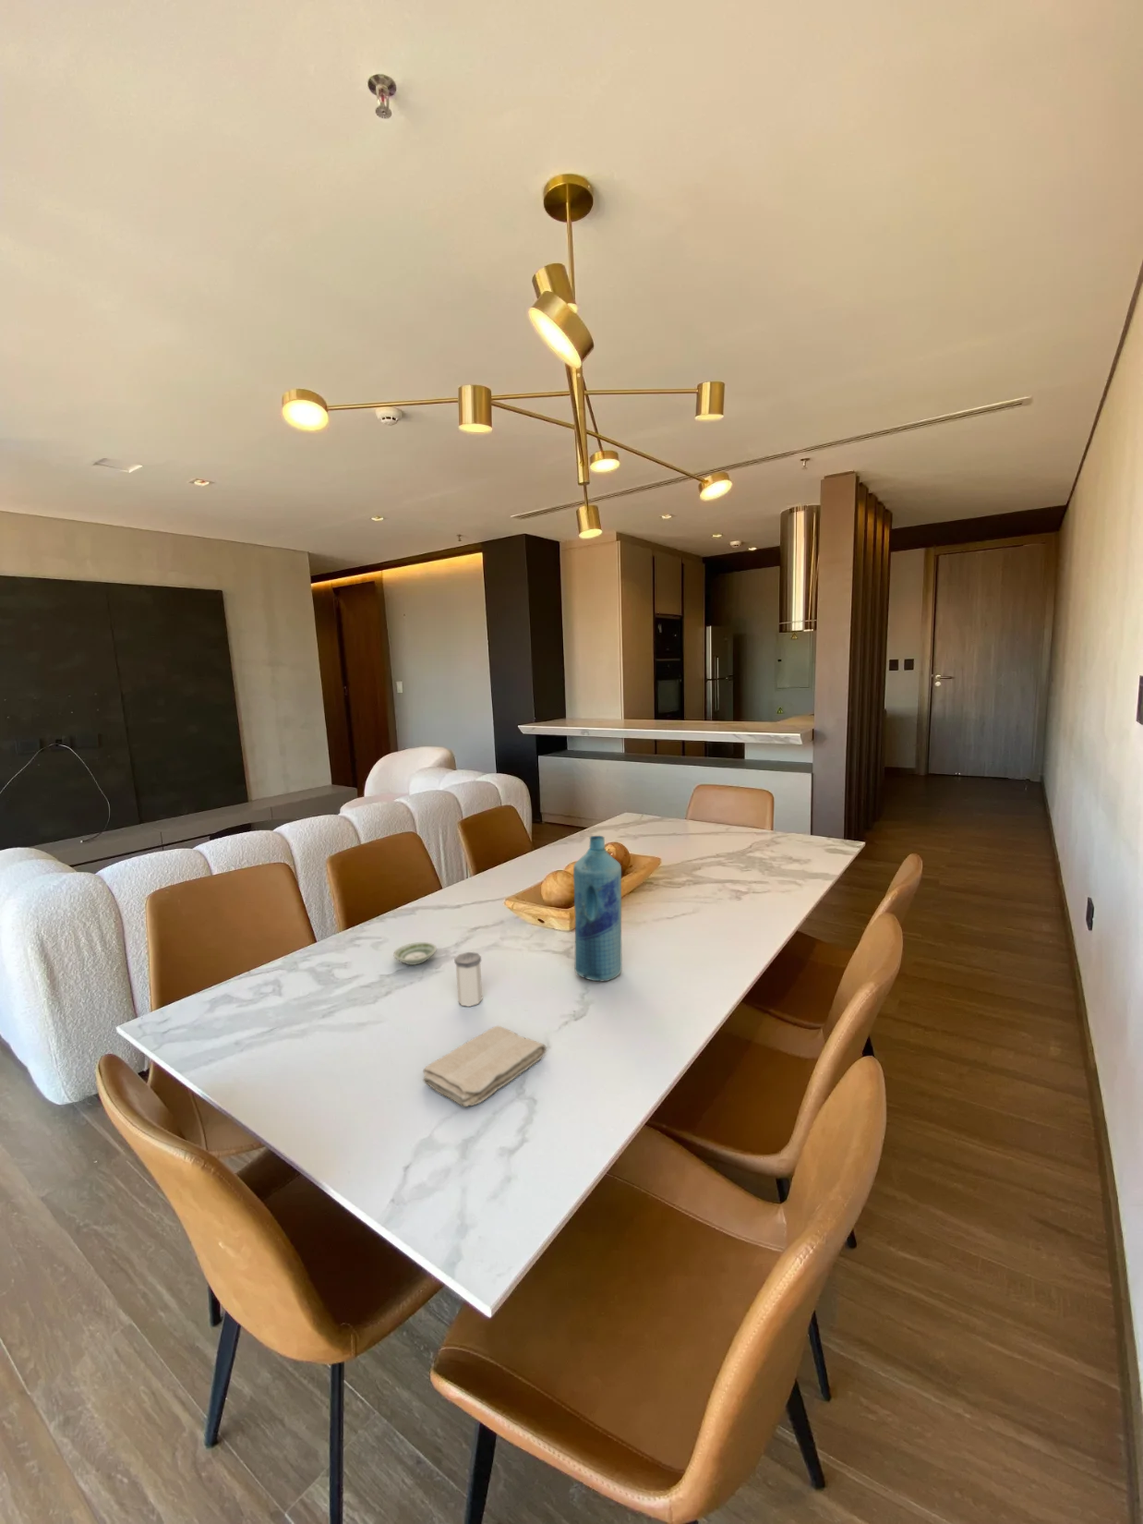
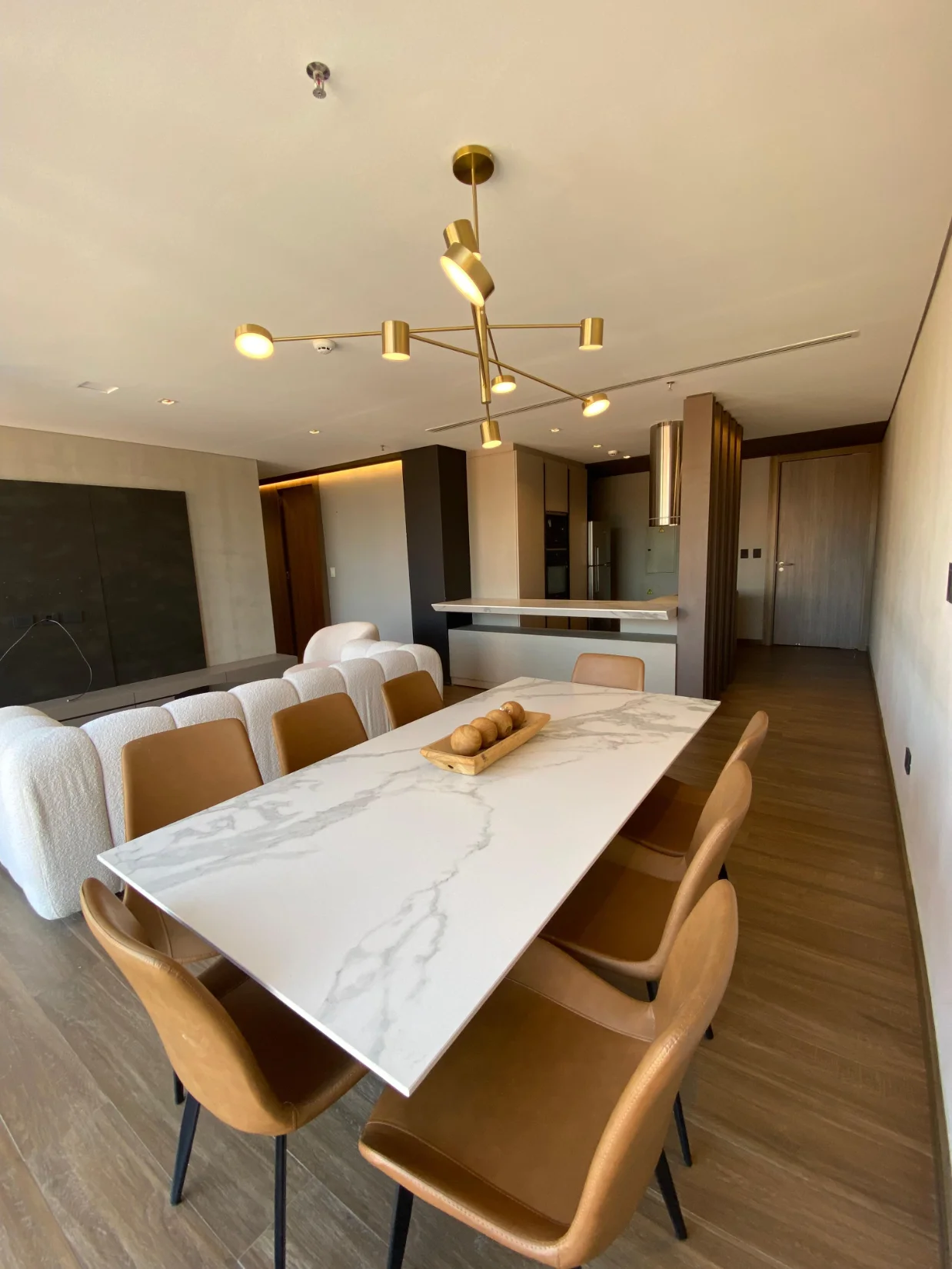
- washcloth (484, 1062)
- bottle (598, 906)
- saucer (415, 955)
- salt shaker (469, 979)
